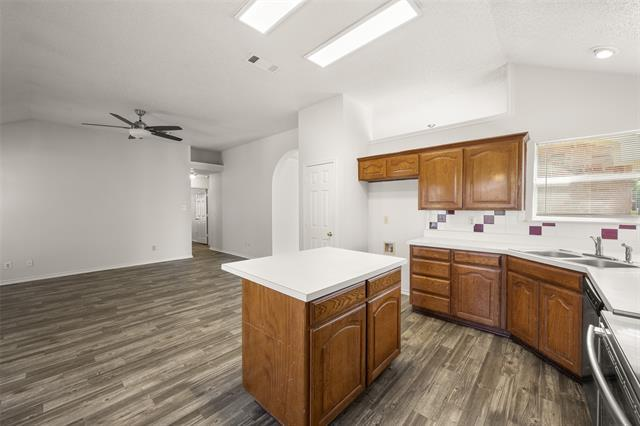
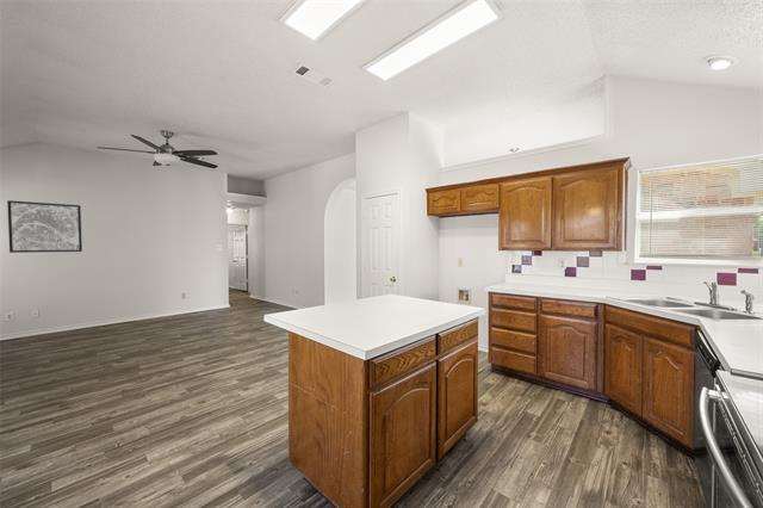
+ wall art (46, 227)
